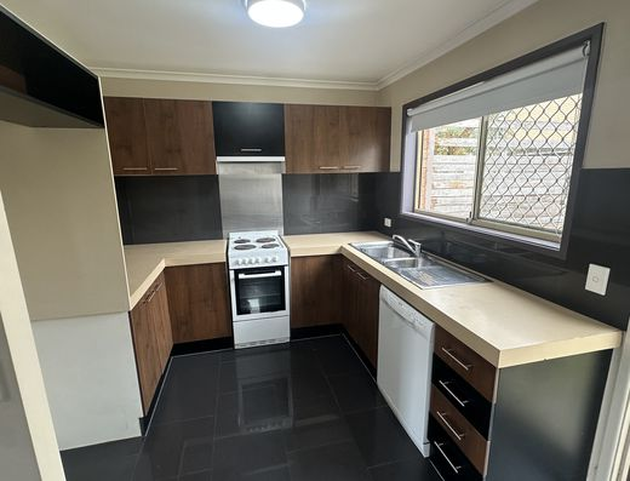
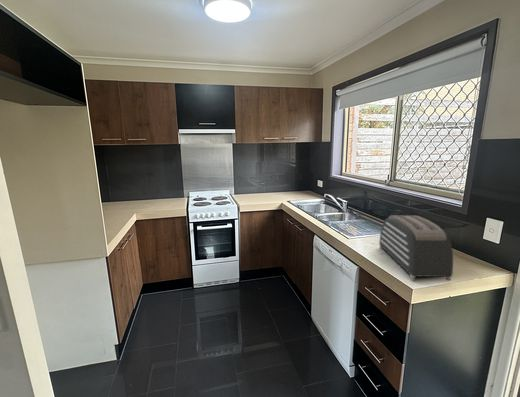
+ toaster (410, 240)
